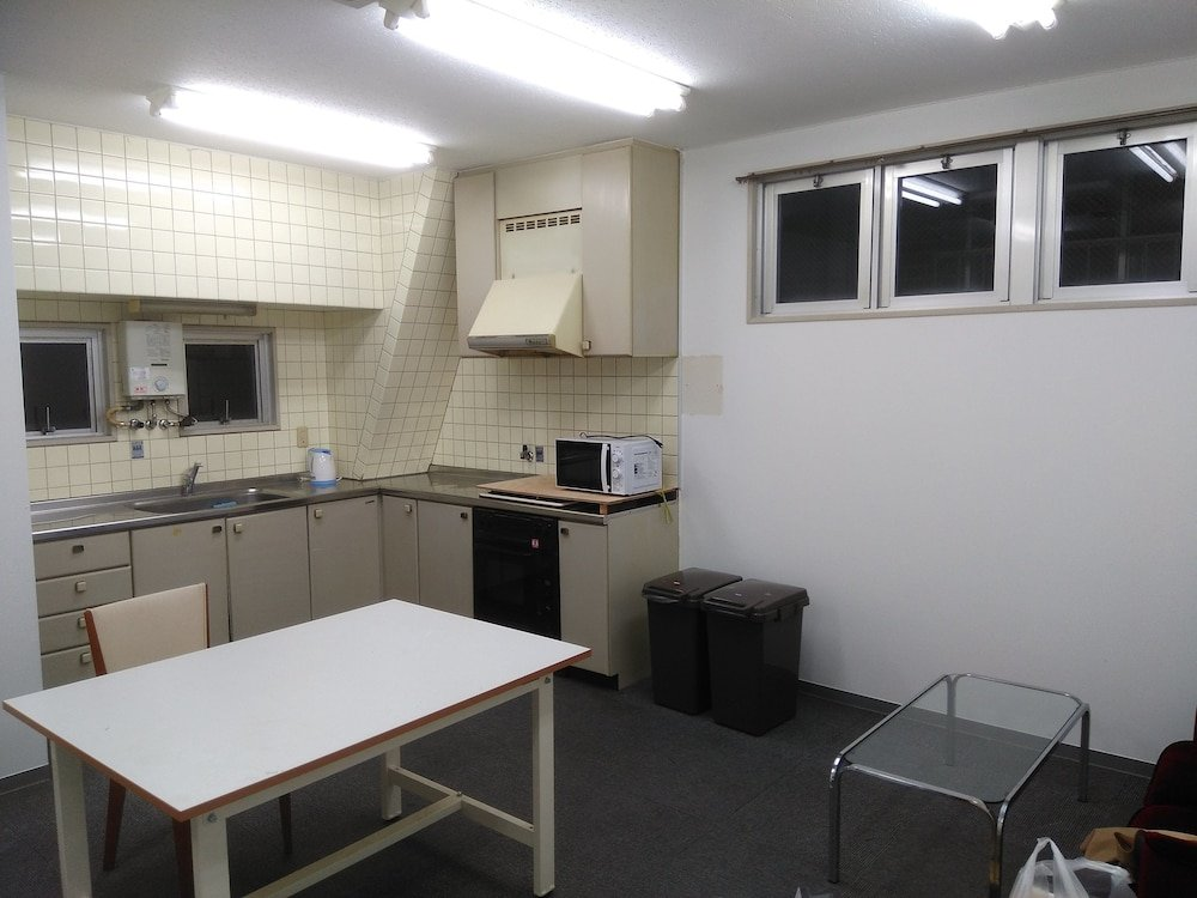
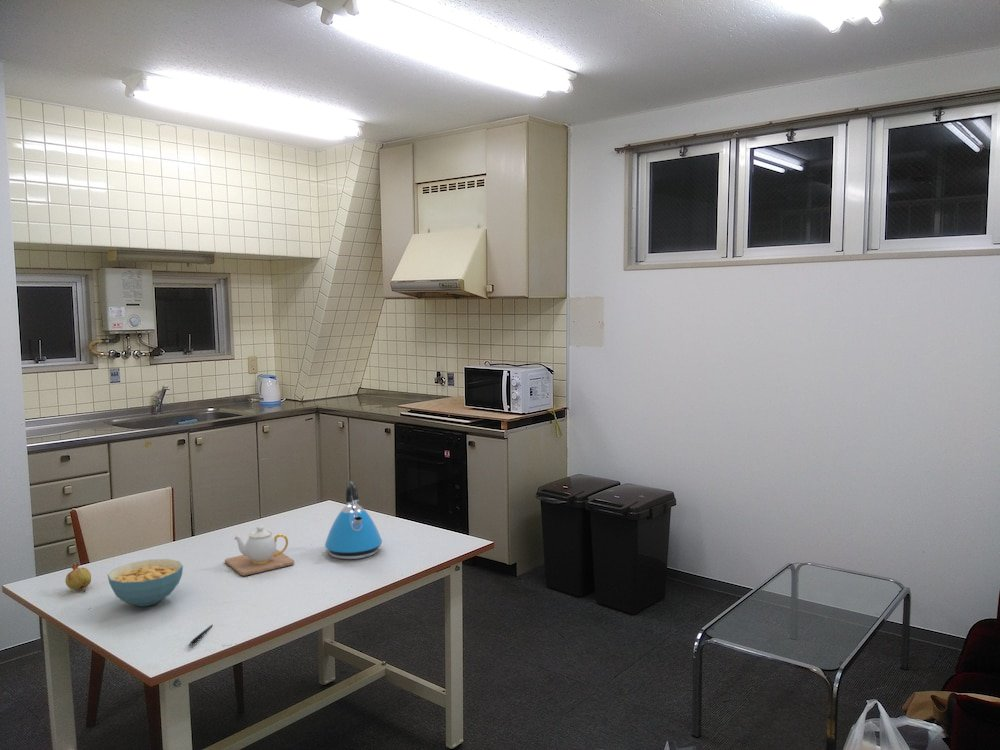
+ teapot (258, 543)
+ kettle (352, 516)
+ cereal bowl (146, 586)
+ pen (201, 634)
+ fruit (78, 576)
